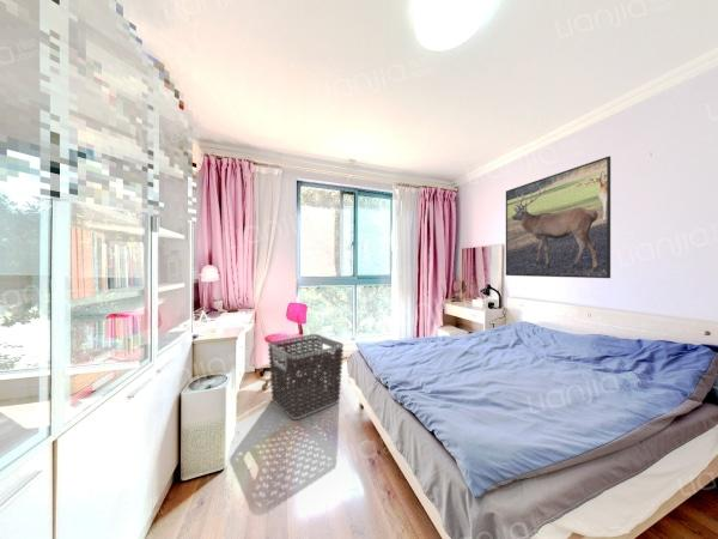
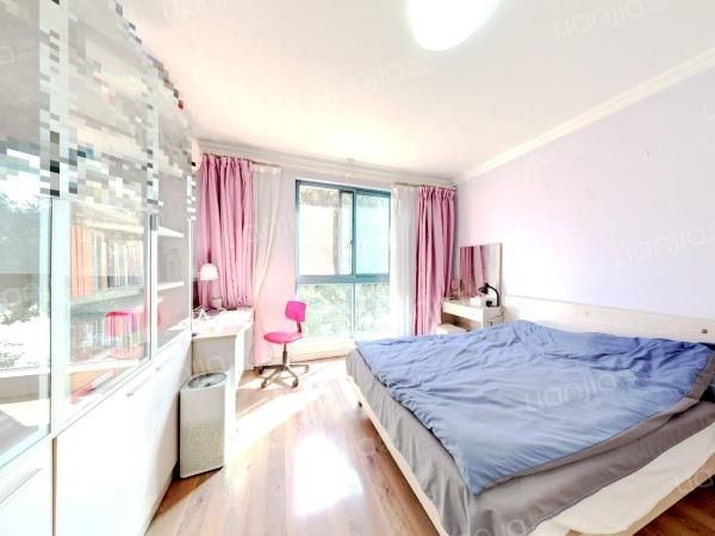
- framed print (548, 226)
- clothes hamper (305, 371)
